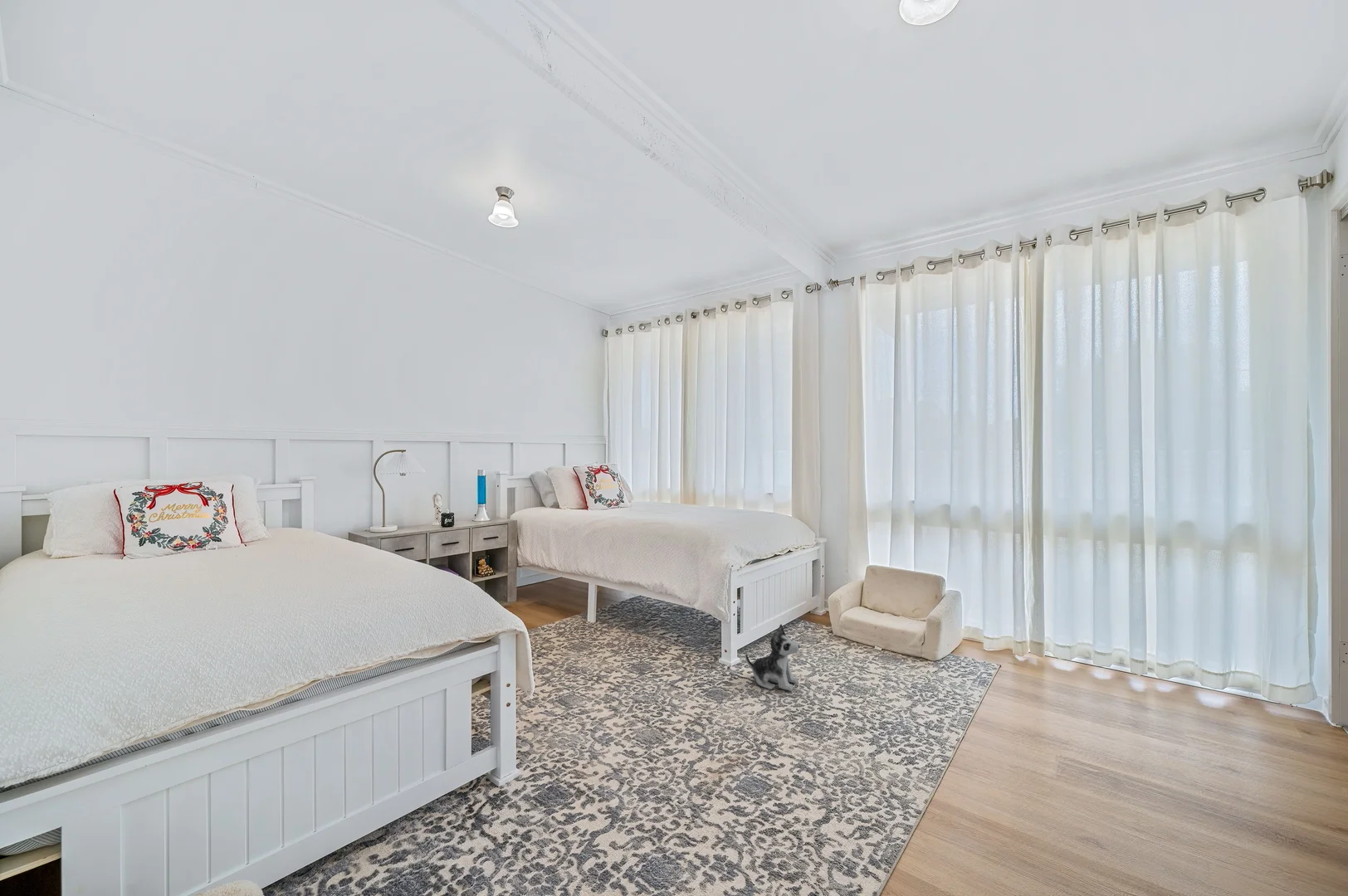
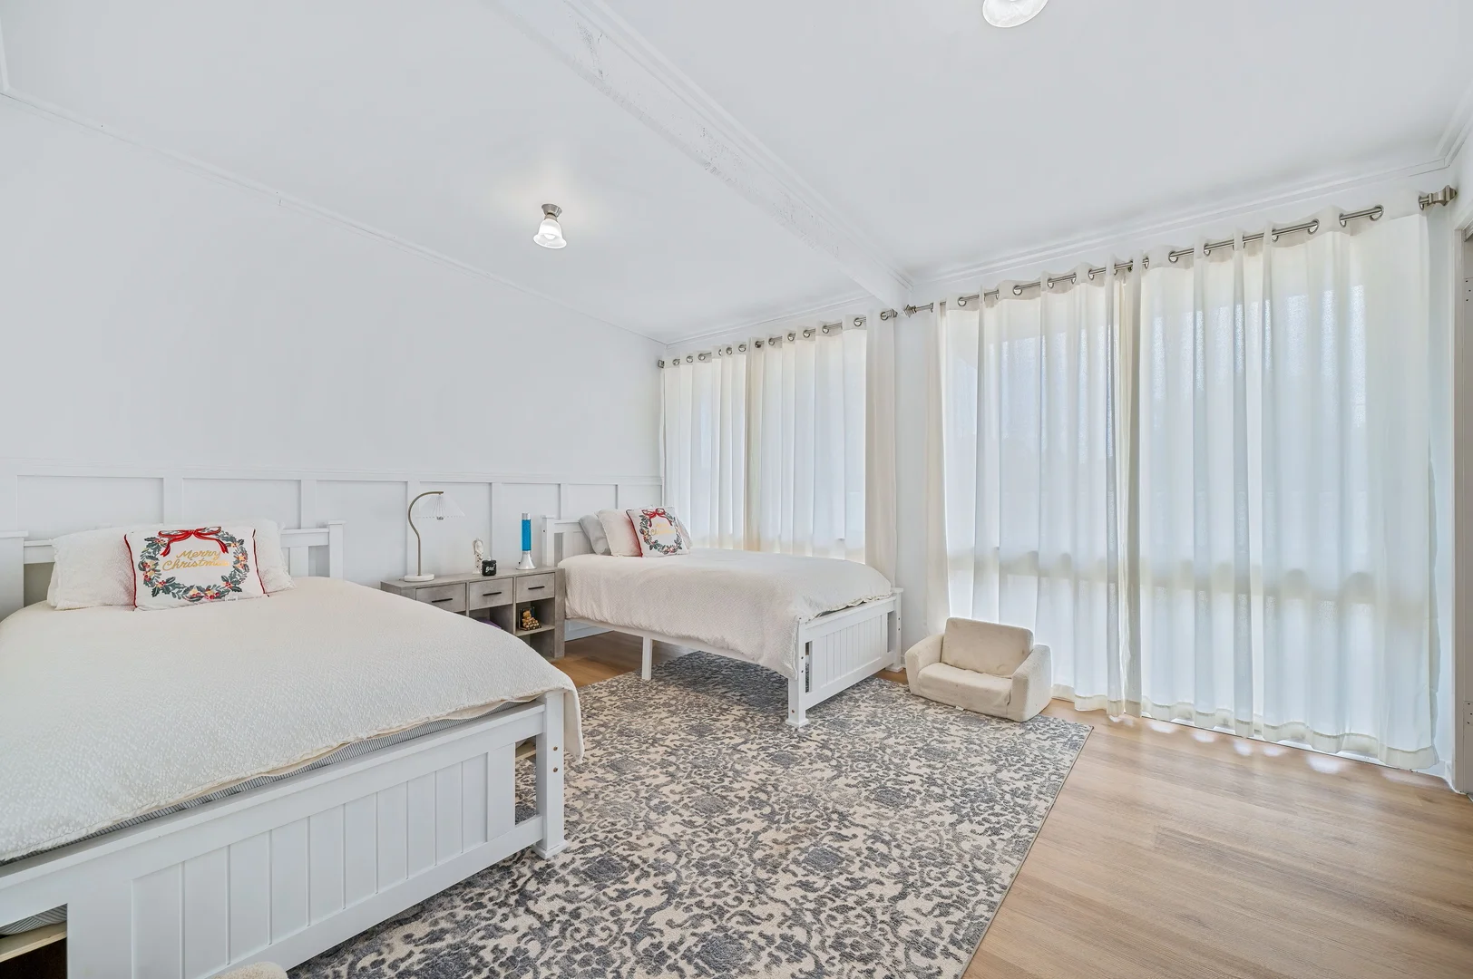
- plush toy (772, 653)
